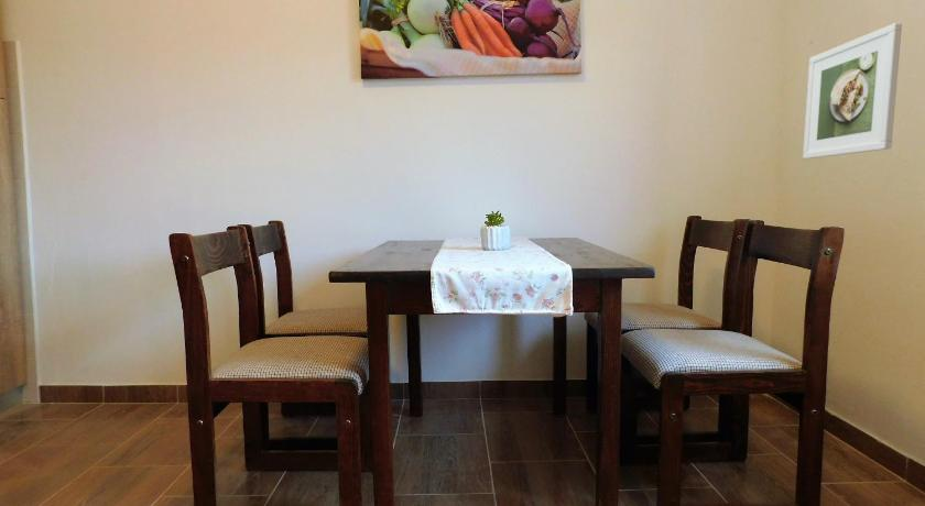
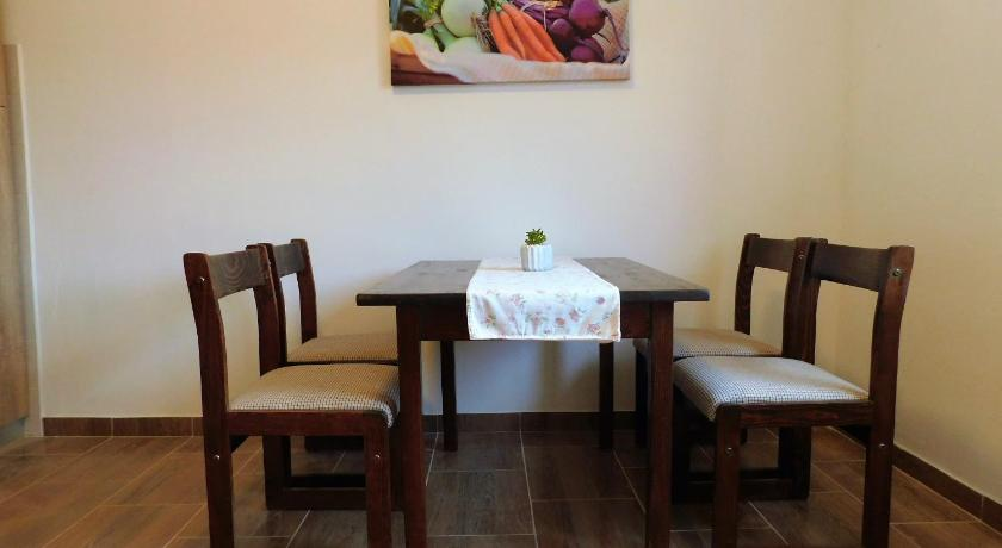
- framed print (846, 98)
